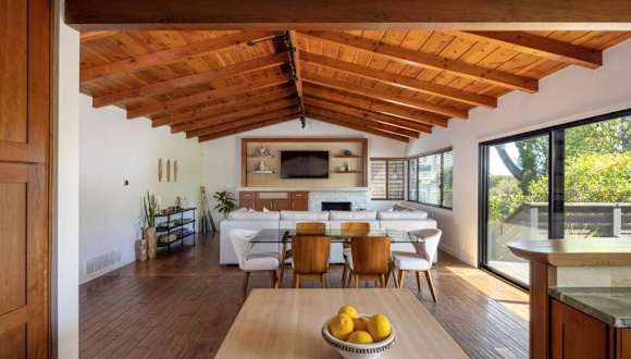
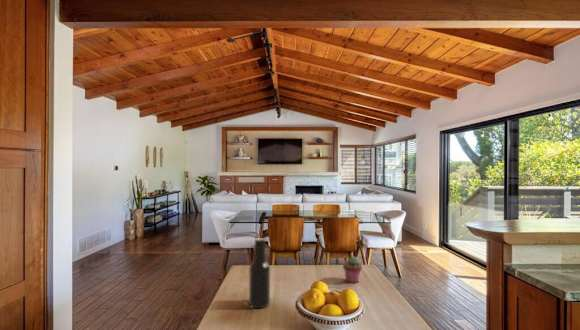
+ potted succulent (352, 268)
+ beer bottle (259, 271)
